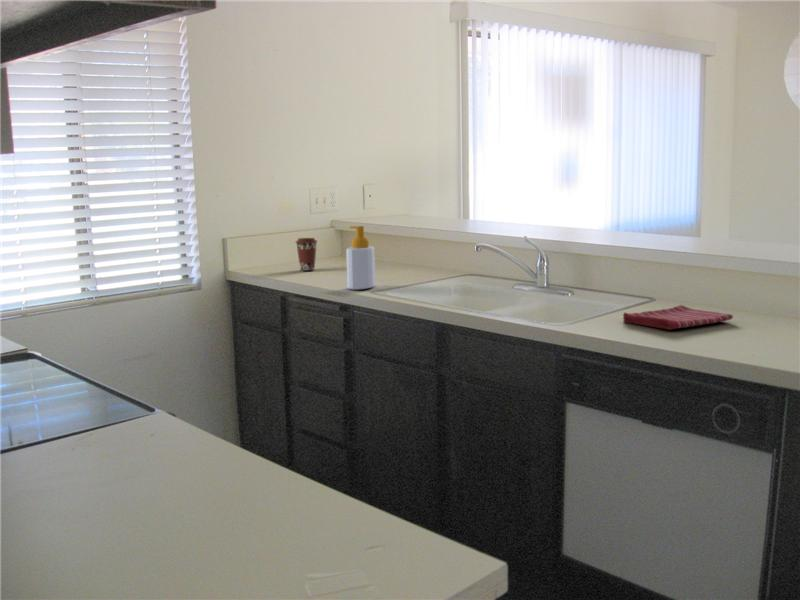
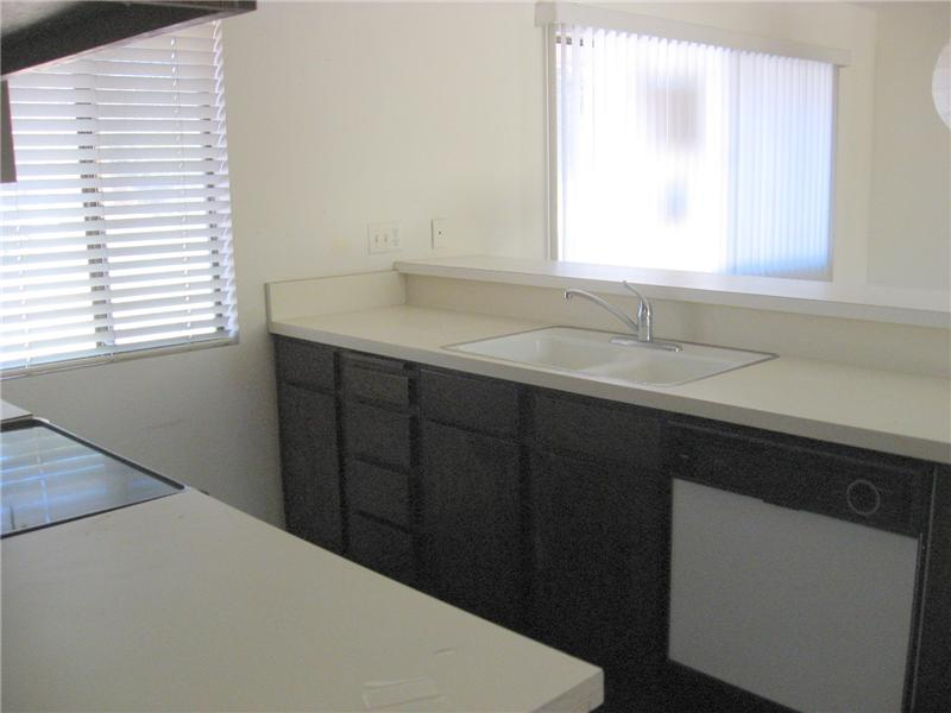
- coffee cup (306, 254)
- soap bottle (360, 256)
- dish towel (676, 316)
